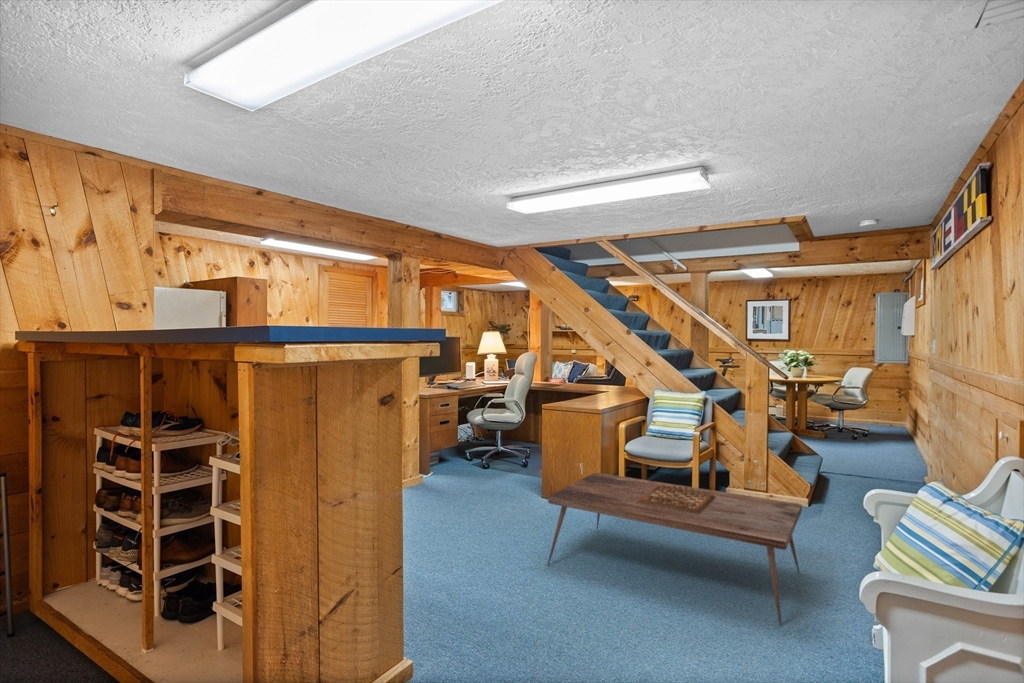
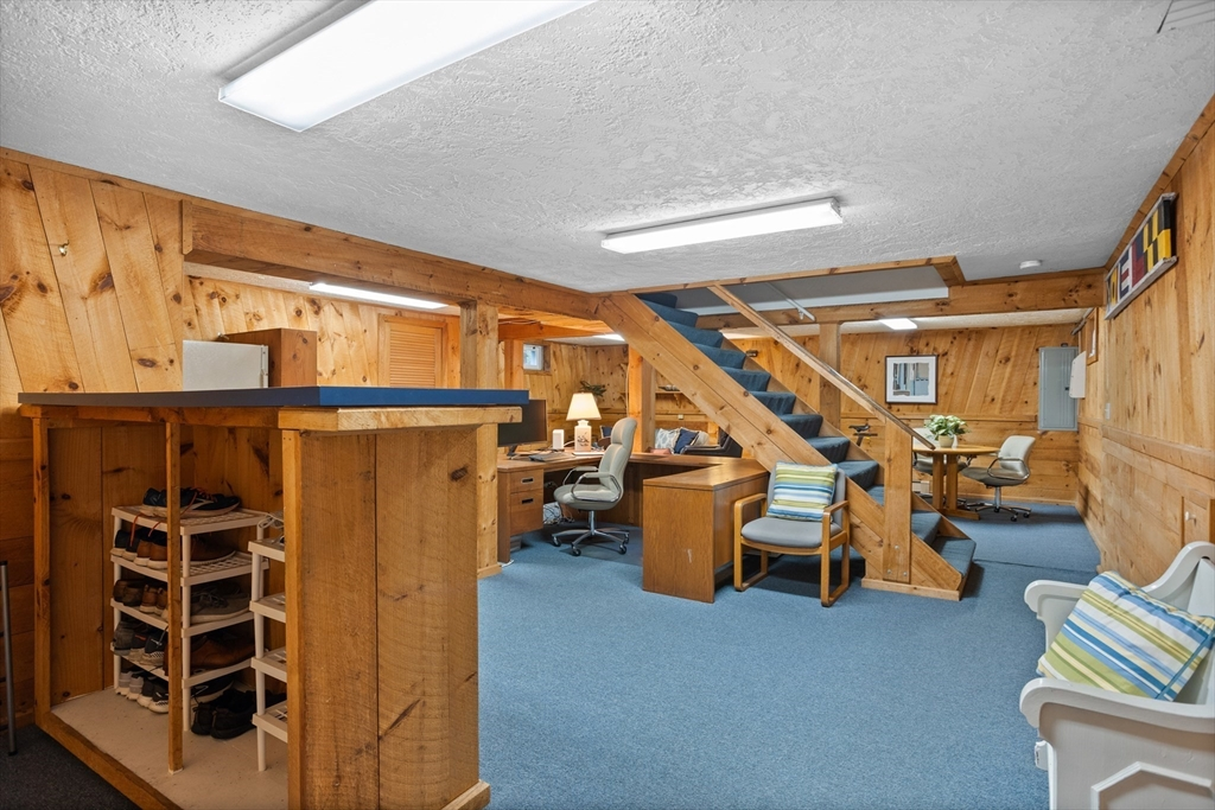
- coffee table (671, 527)
